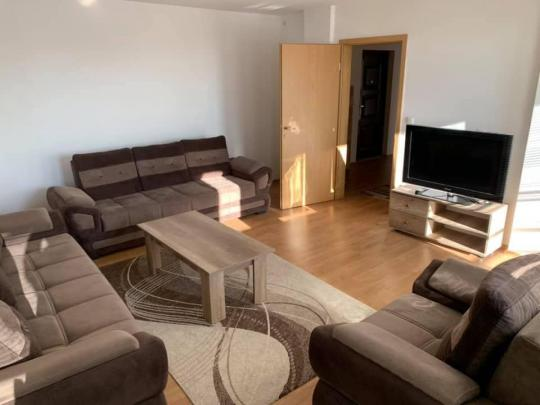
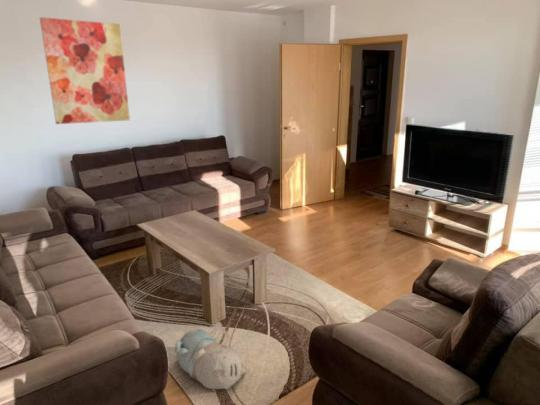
+ plush toy (210, 355)
+ wall art (88, 73)
